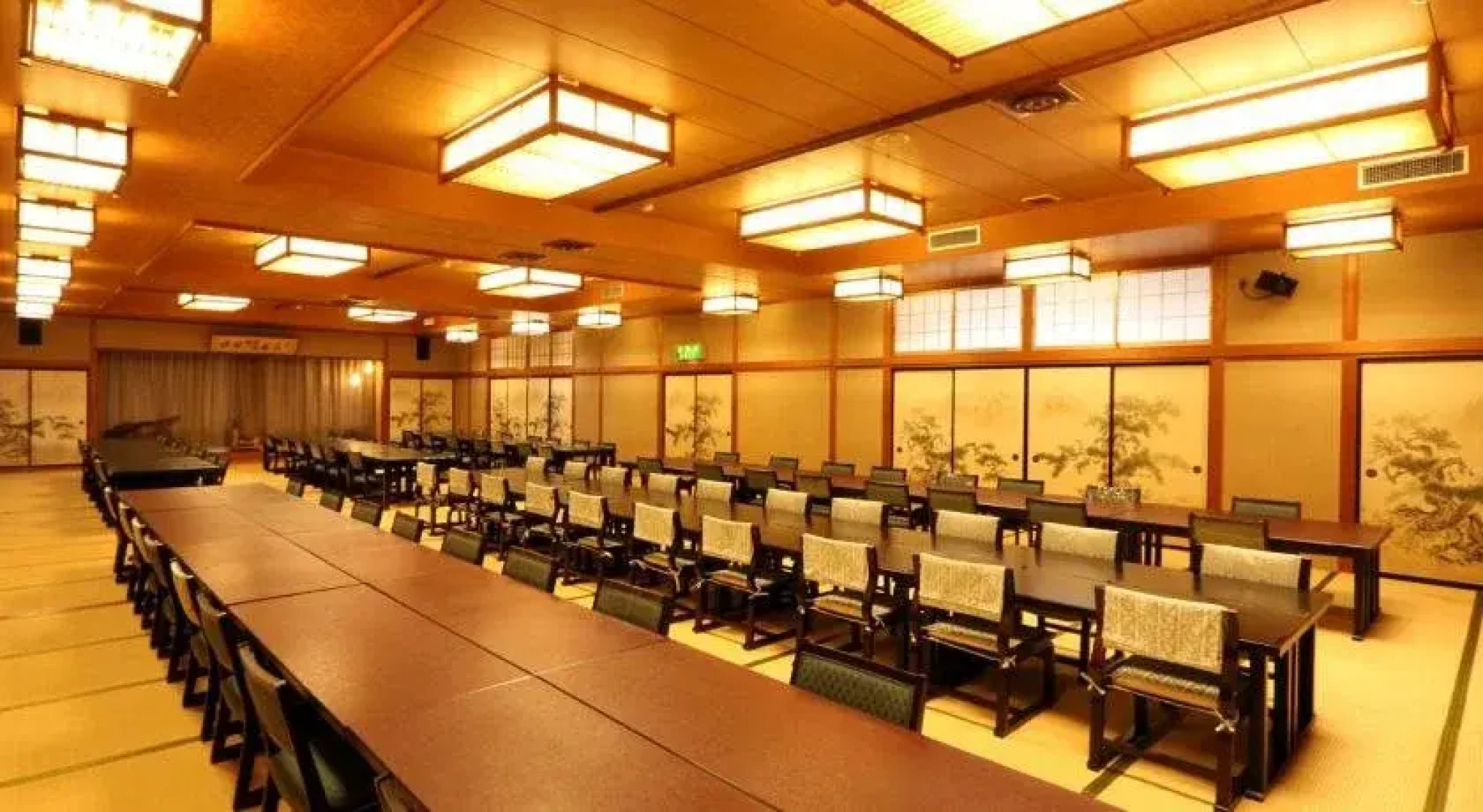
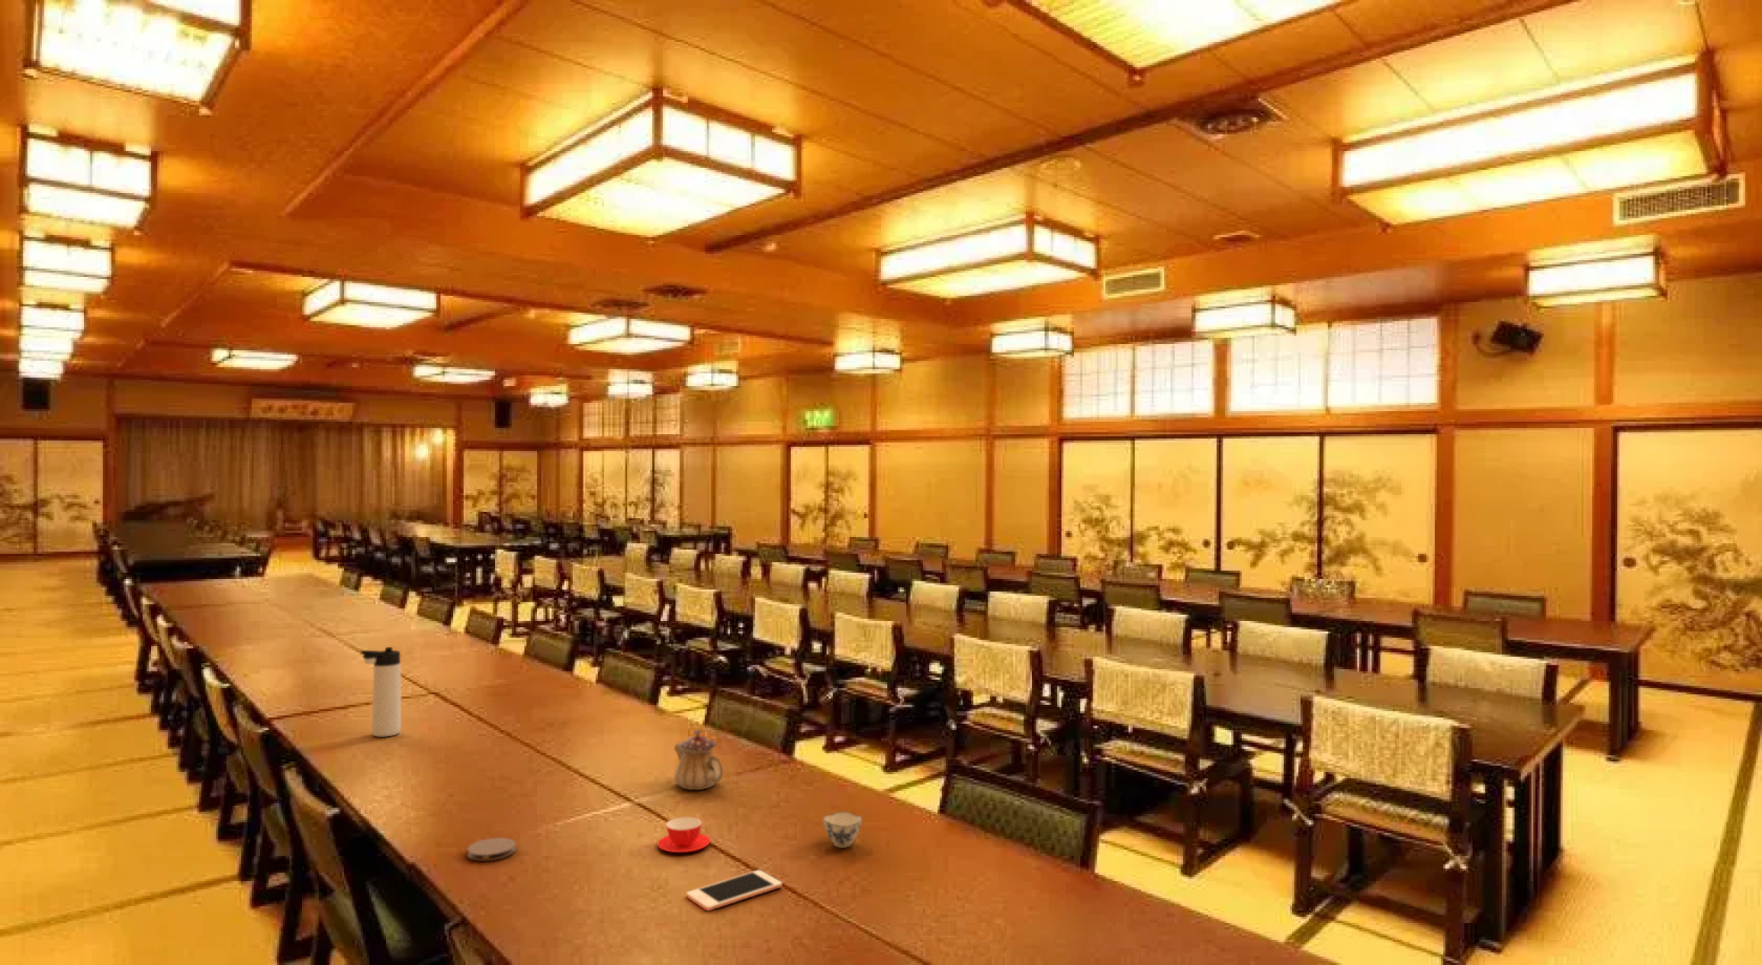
+ chinaware (841, 830)
+ teacup (683, 833)
+ coaster (492, 849)
+ teapot (699, 757)
+ cell phone (734, 889)
+ thermos bottle (380, 692)
